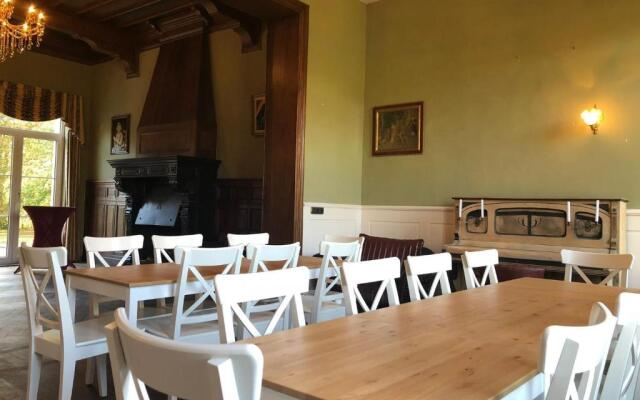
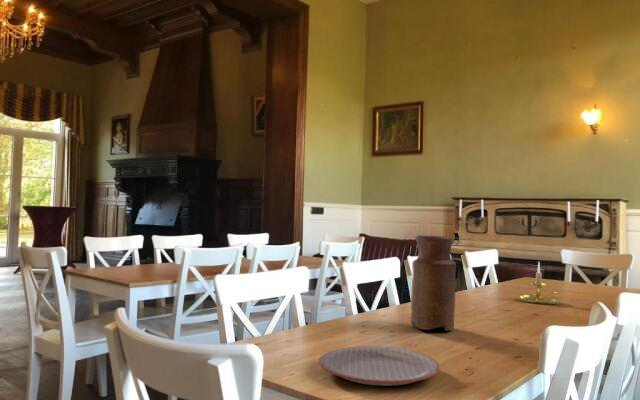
+ vase (433, 281)
+ candle holder (541, 282)
+ plate (378, 366)
